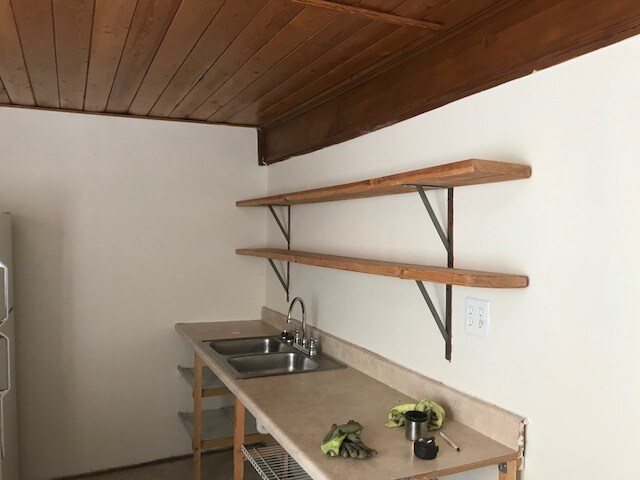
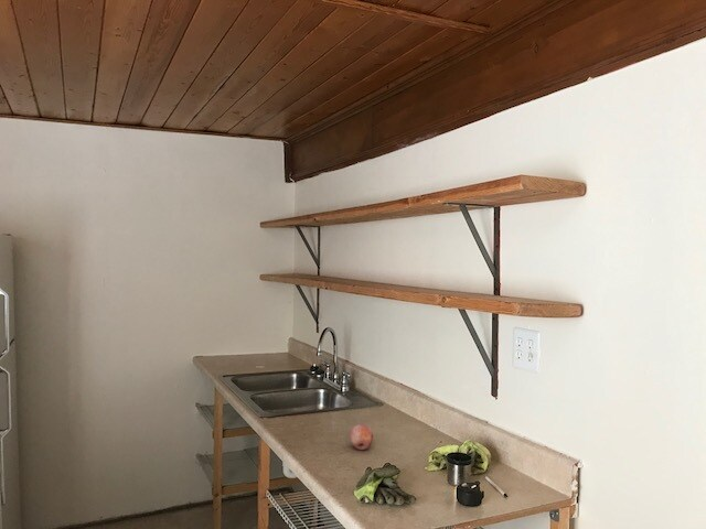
+ fruit (361, 436)
